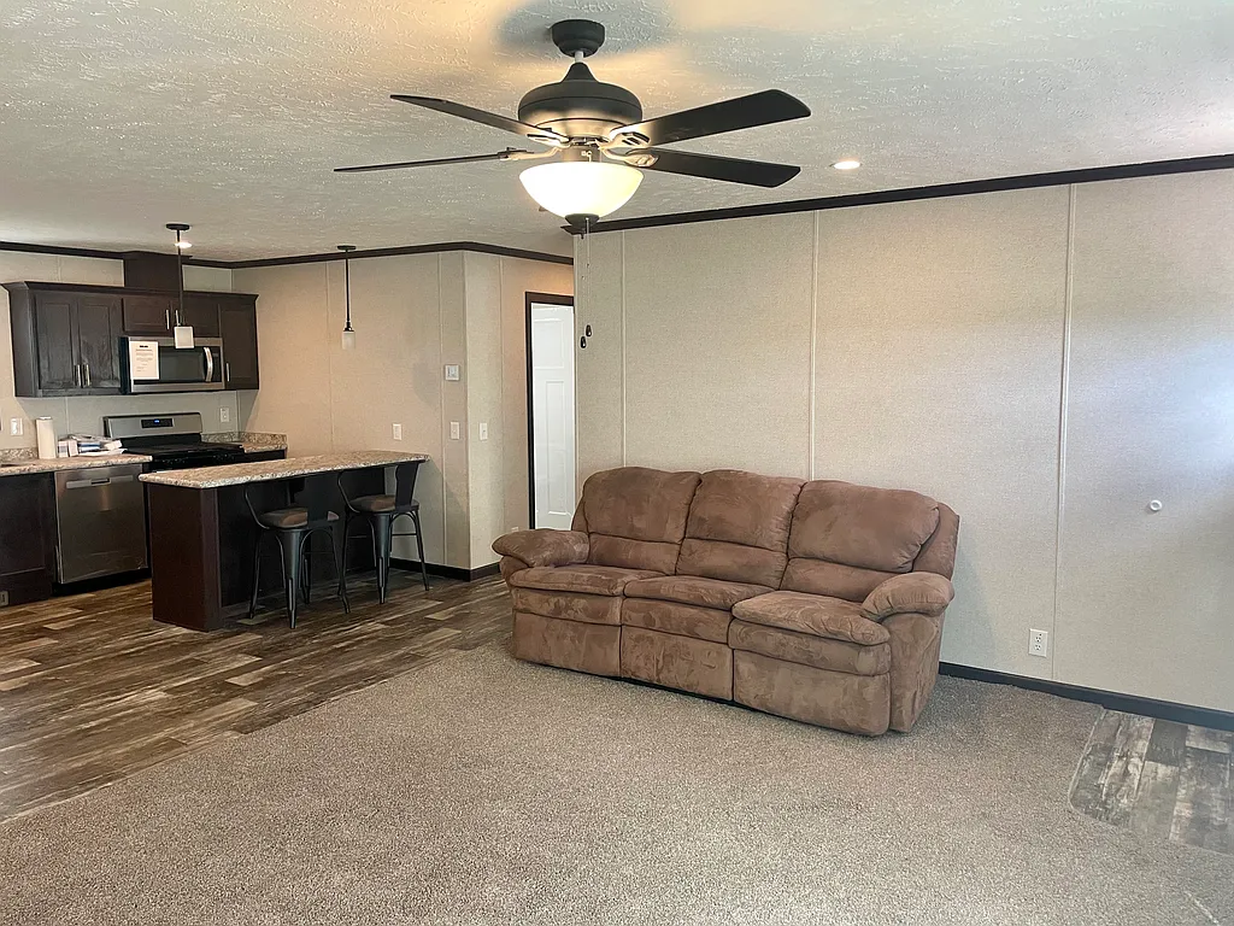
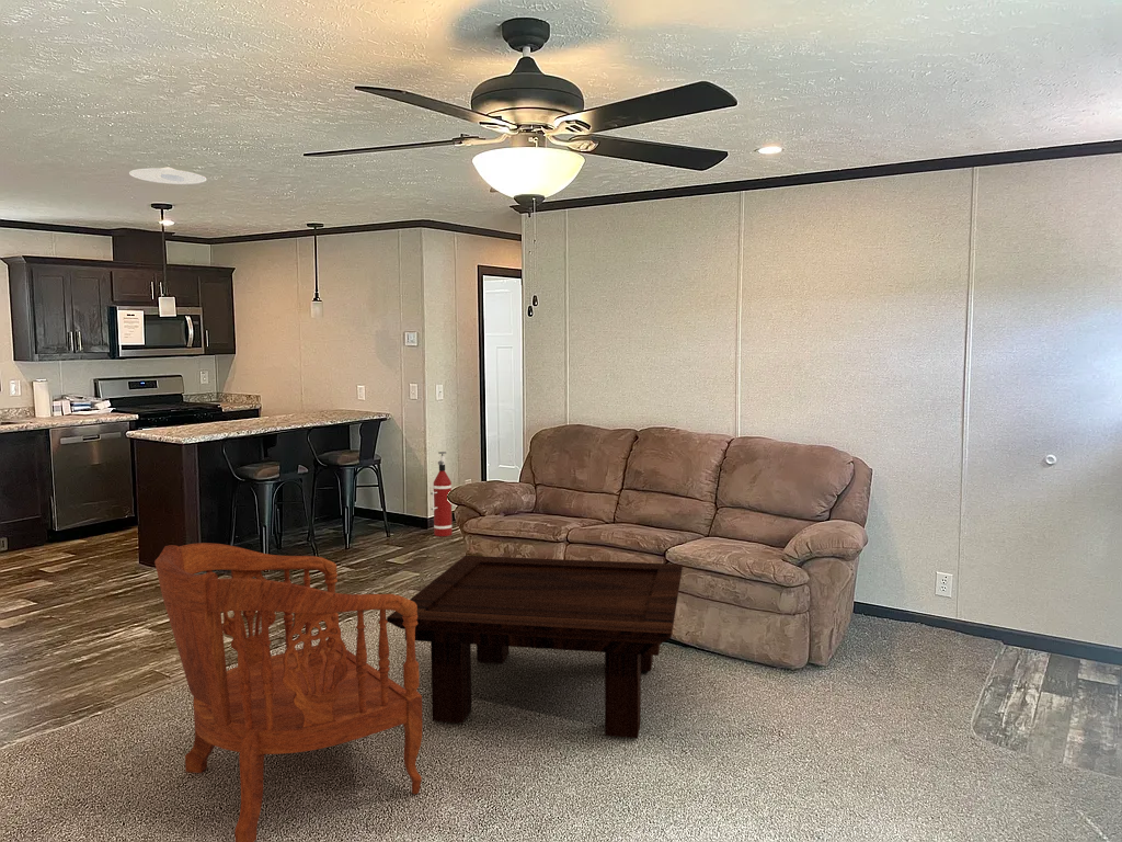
+ armchair (276, 665)
+ fire extinguisher (439, 493)
+ recessed light (168, 172)
+ coffee table (551, 639)
